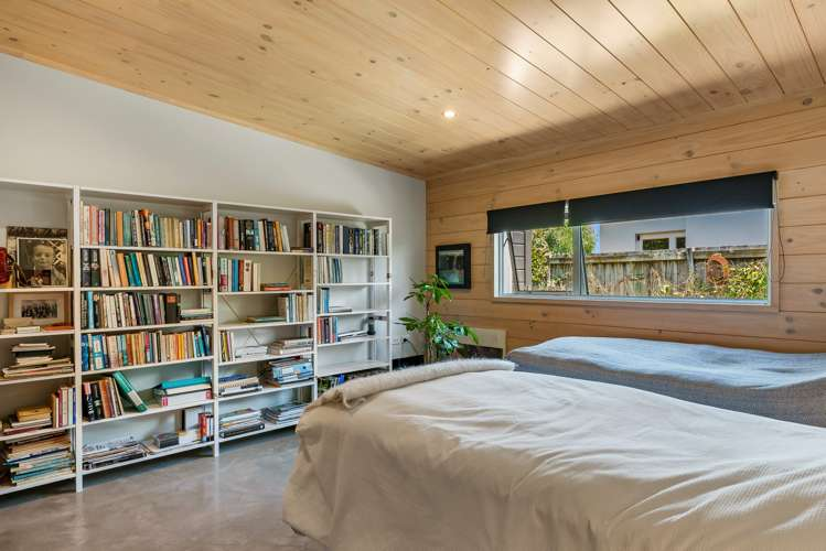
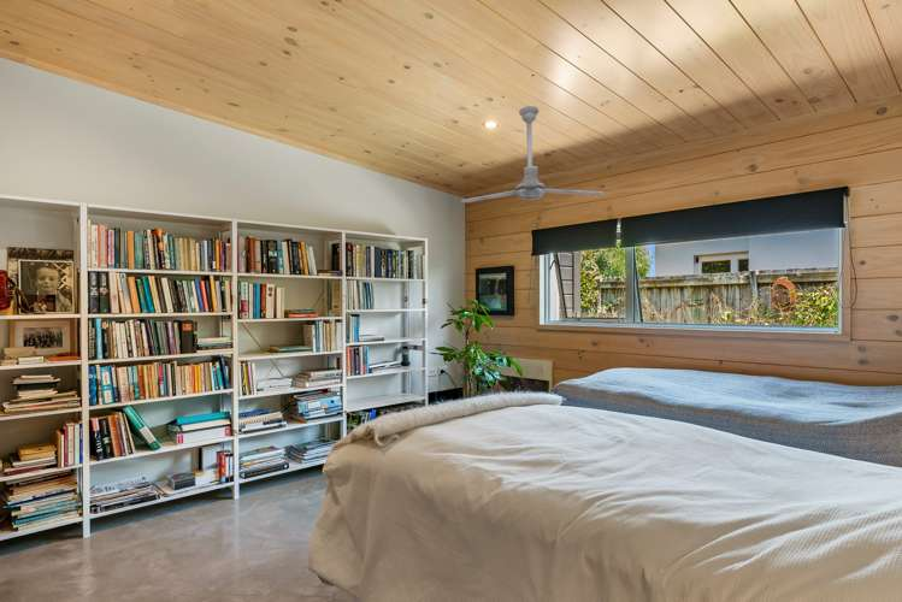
+ ceiling fan (530, 147)
